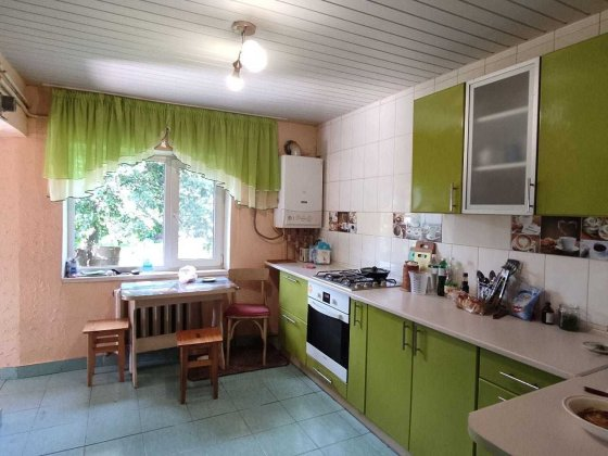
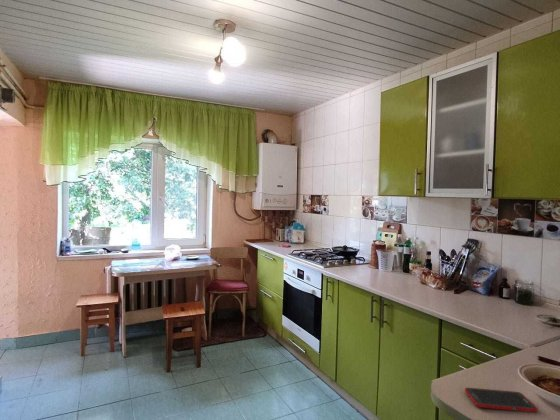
+ cell phone (499, 399)
